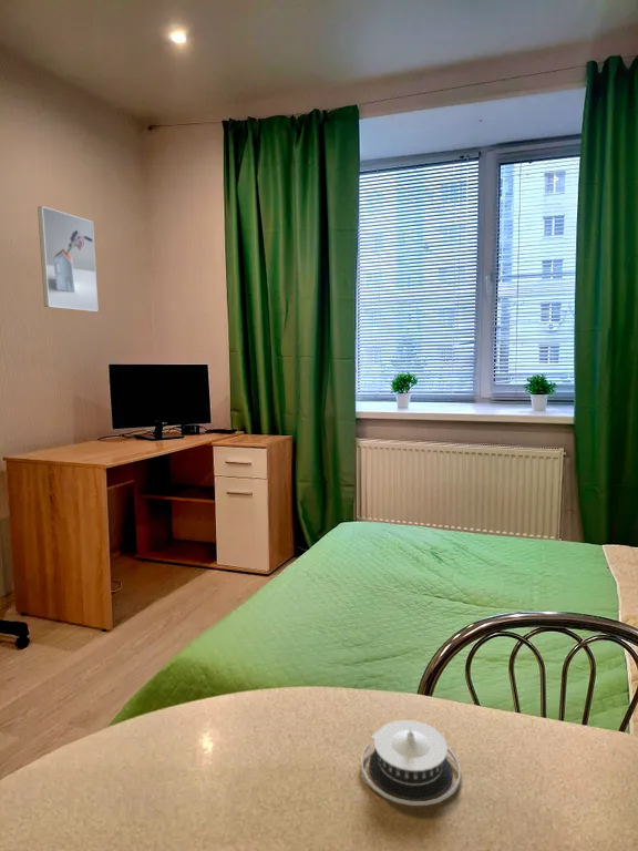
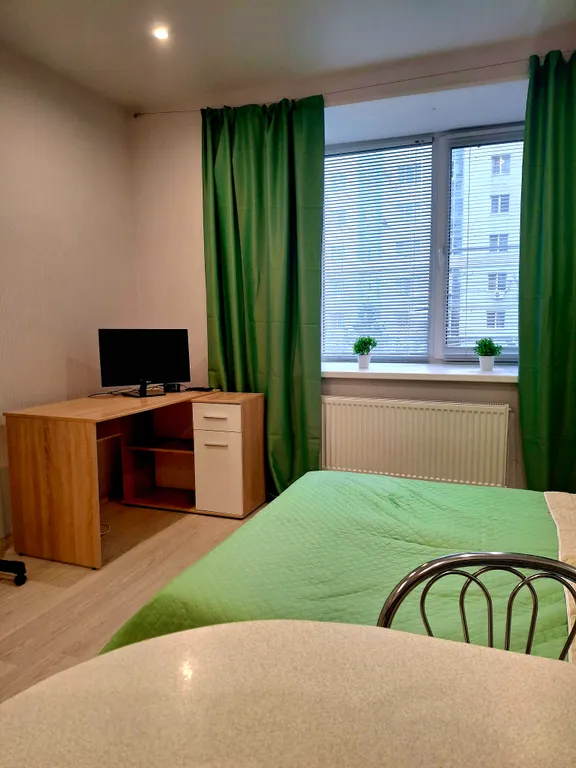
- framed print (69, 262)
- architectural model (410, 747)
